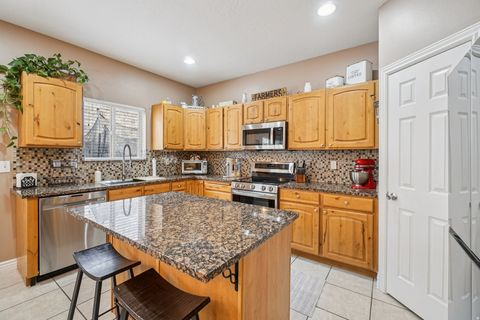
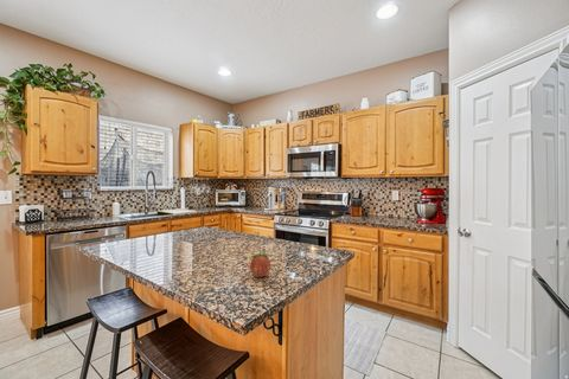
+ fruit (260, 263)
